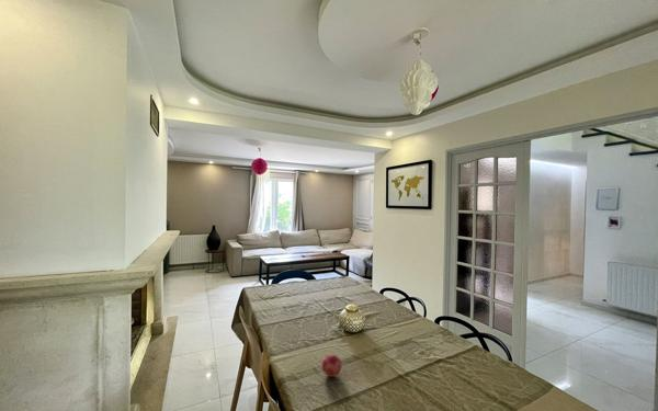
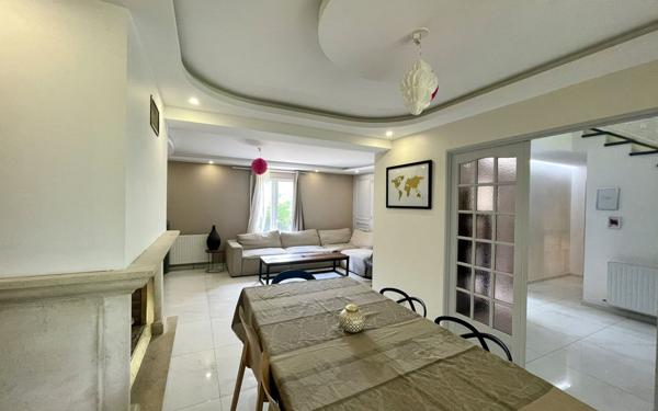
- fruit (331, 363)
